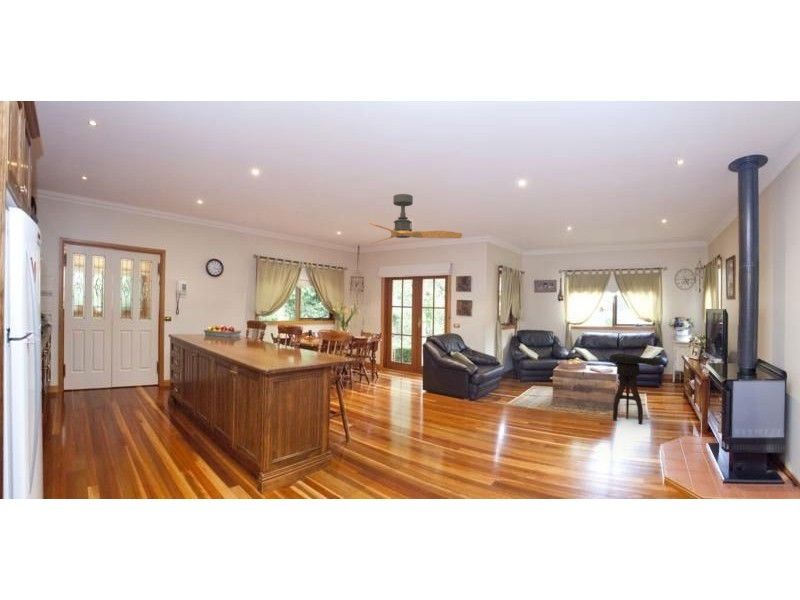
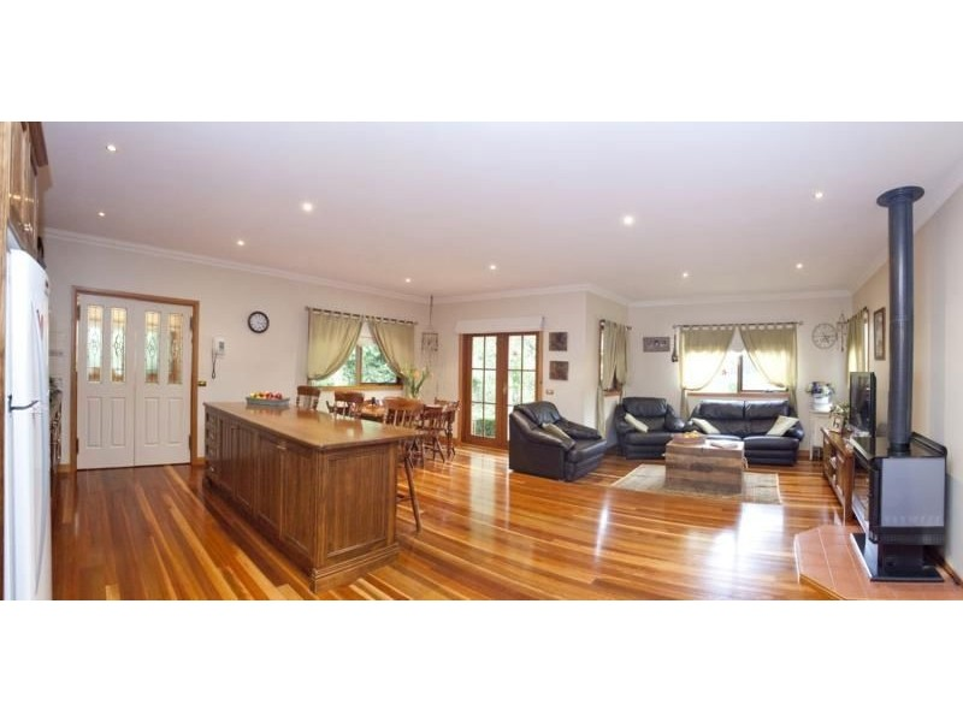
- ceiling fan (411, 221)
- stool (632, 387)
